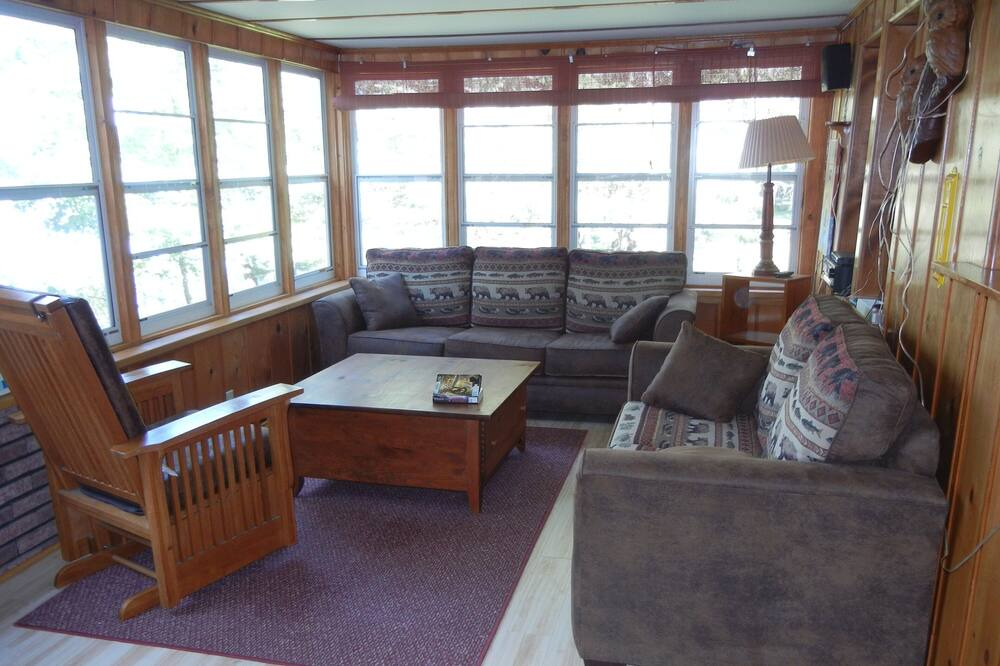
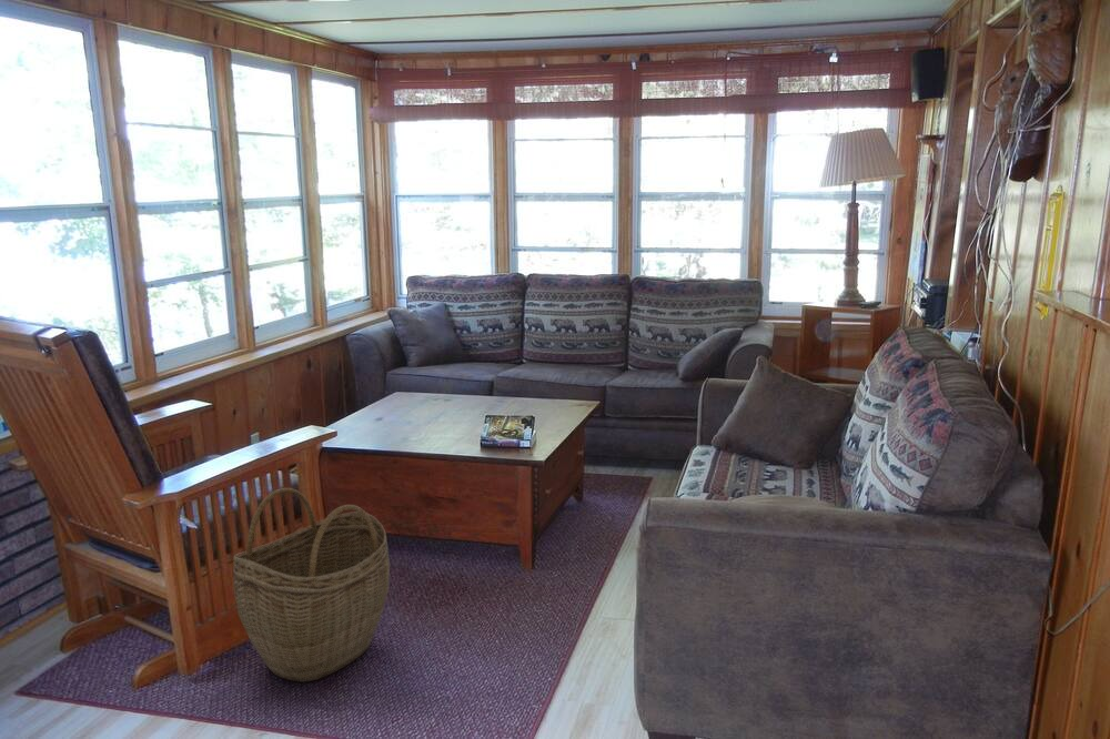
+ woven basket (314, 577)
